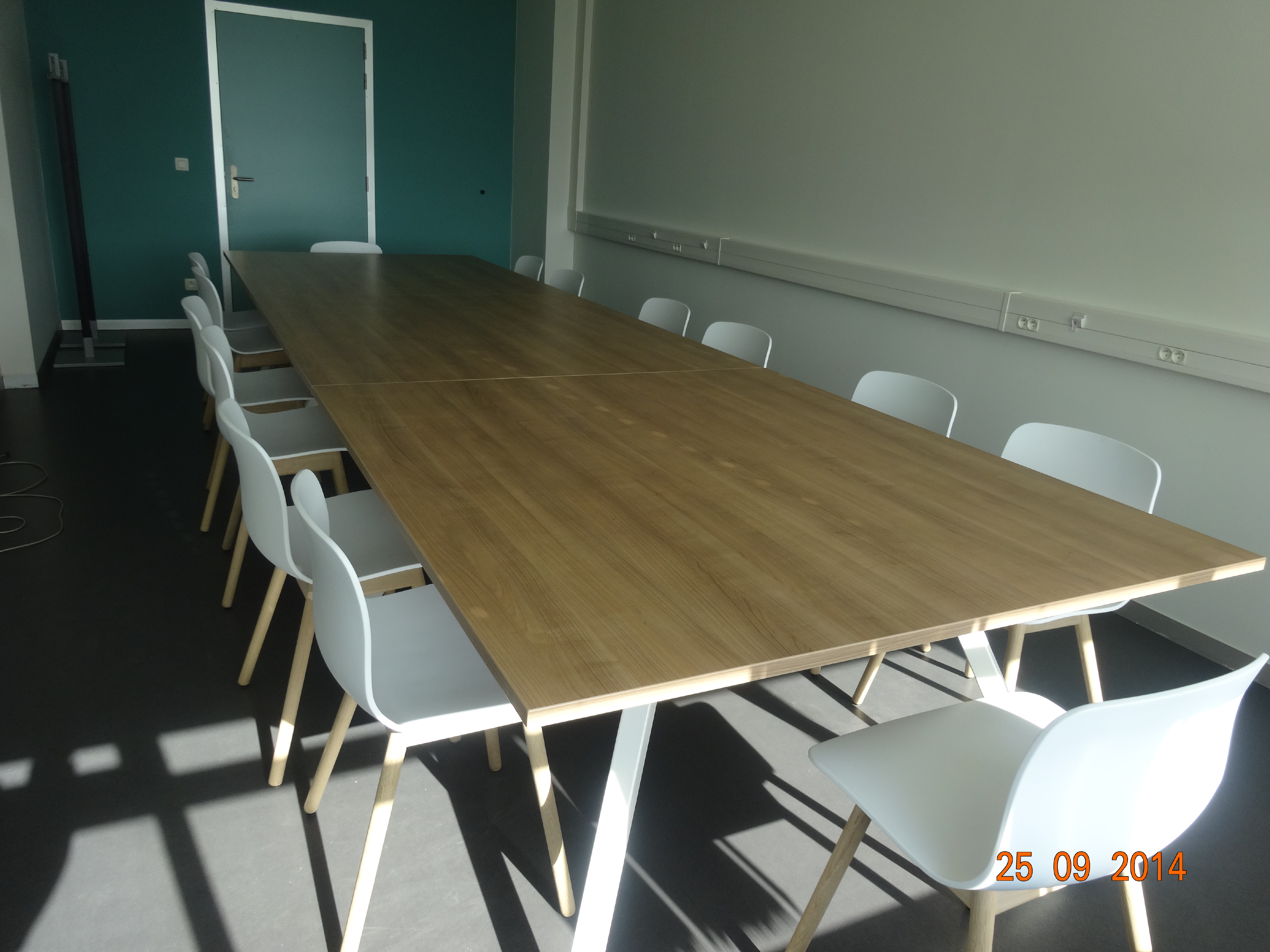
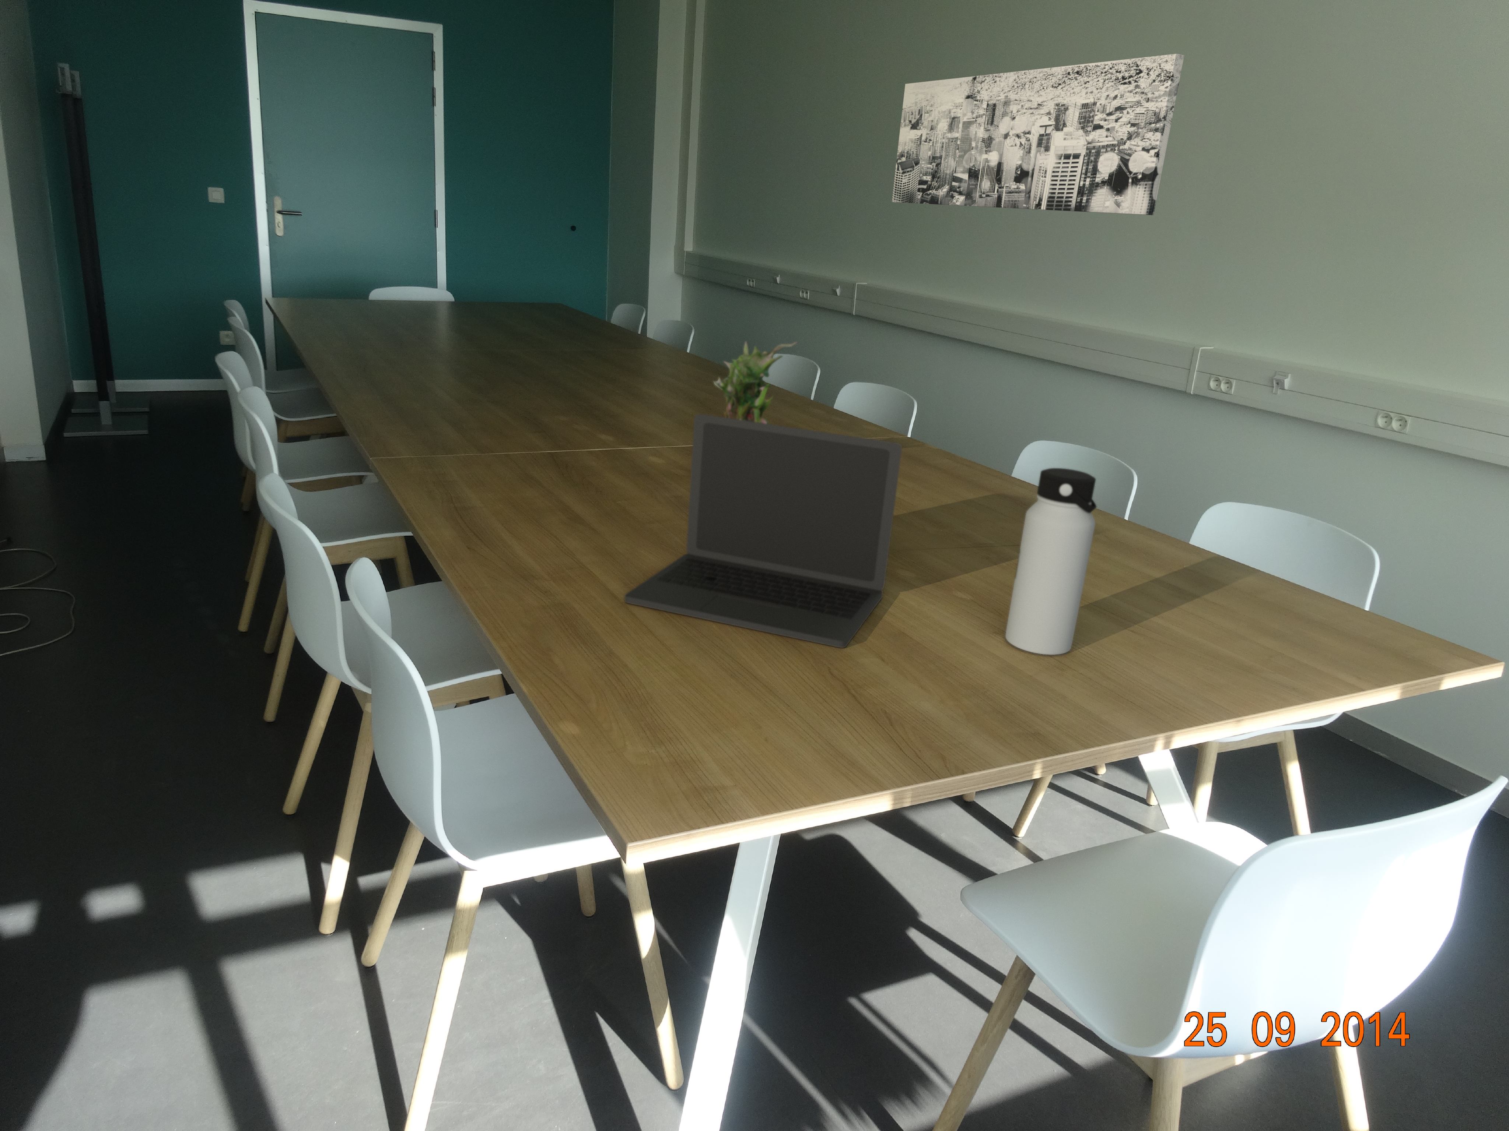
+ laptop (764, 522)
+ wall art (1014, 141)
+ water bottle (1053, 560)
+ potted plant (752, 404)
